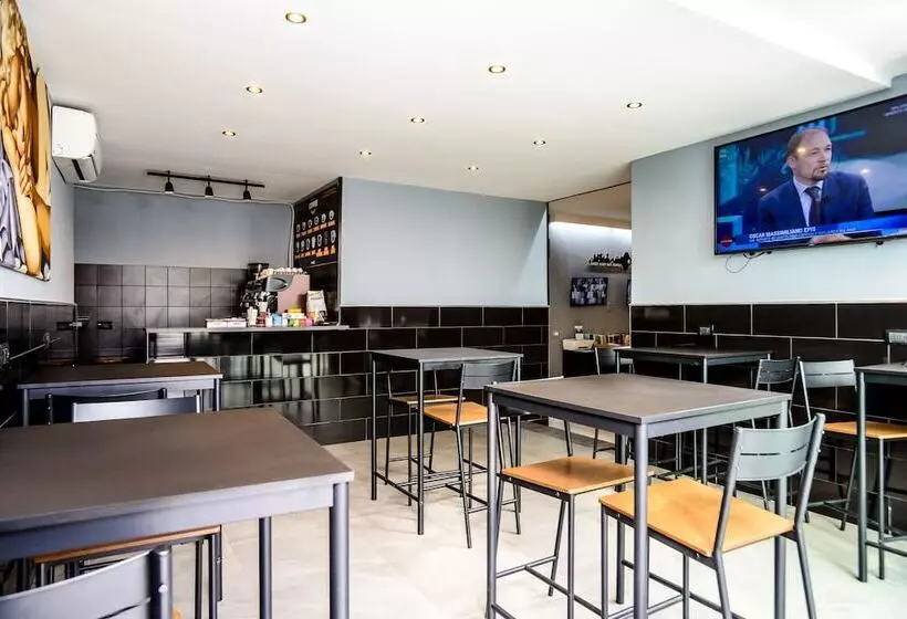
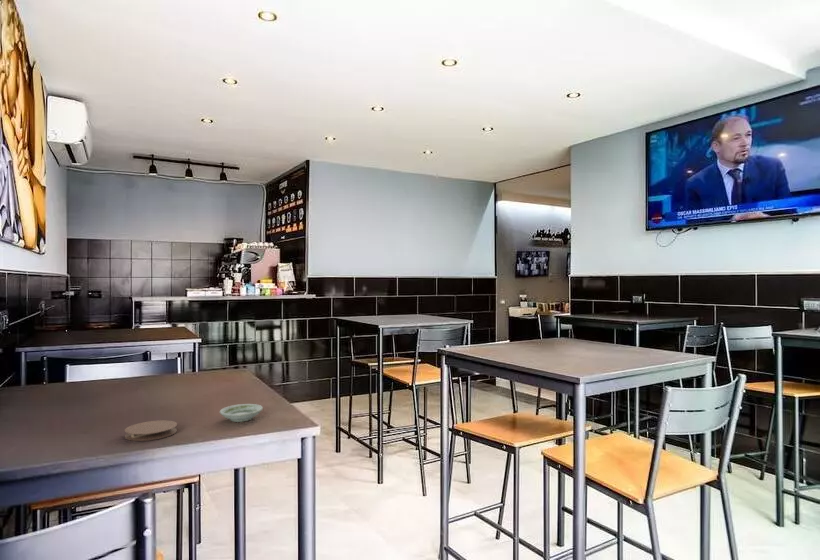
+ coaster (151, 430)
+ saucer (241, 413)
